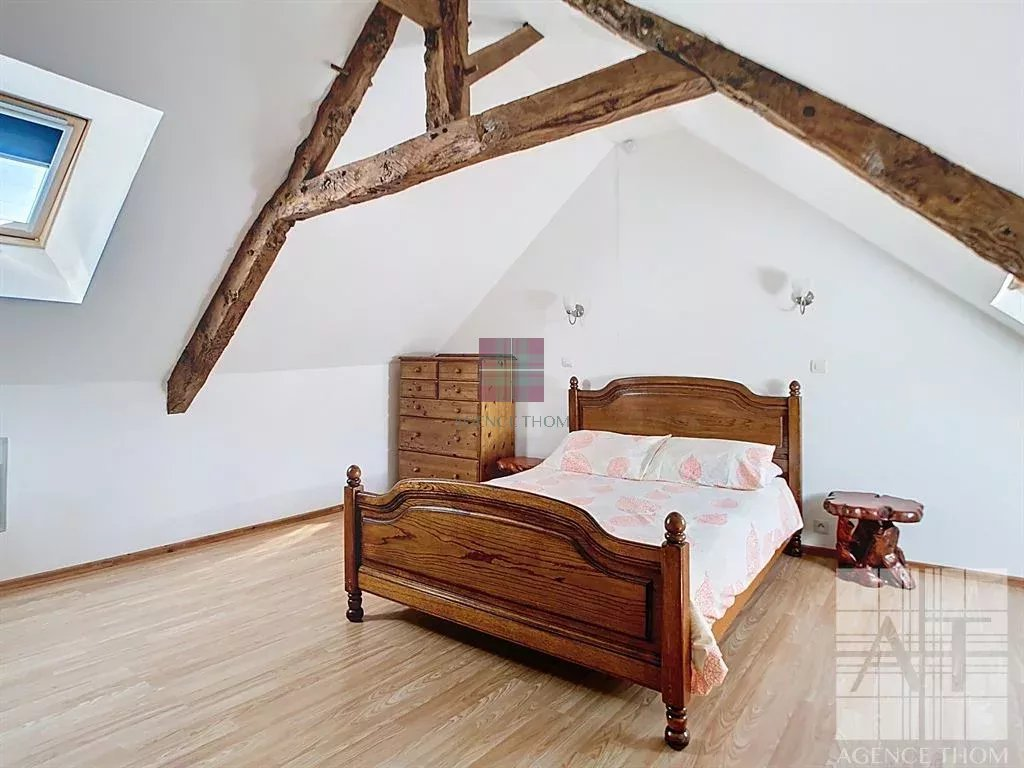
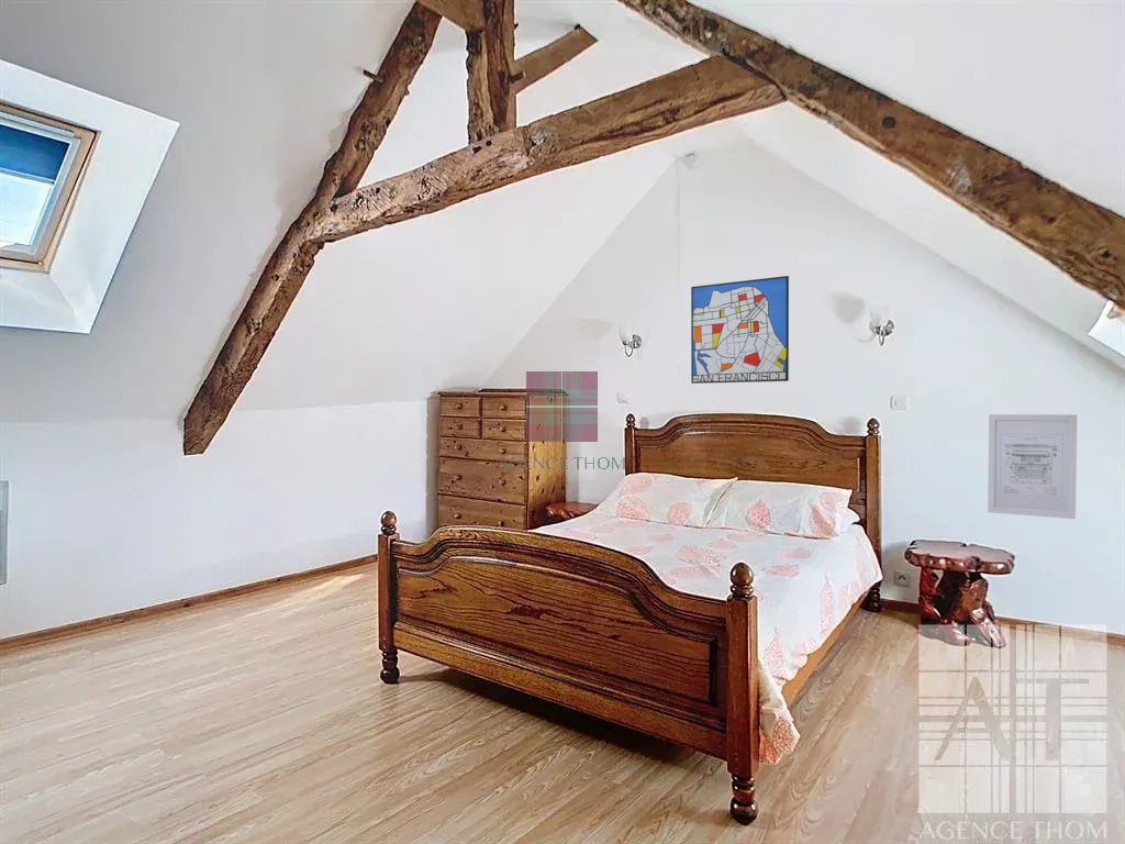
+ wall art (737, 332)
+ wall art (1031, 465)
